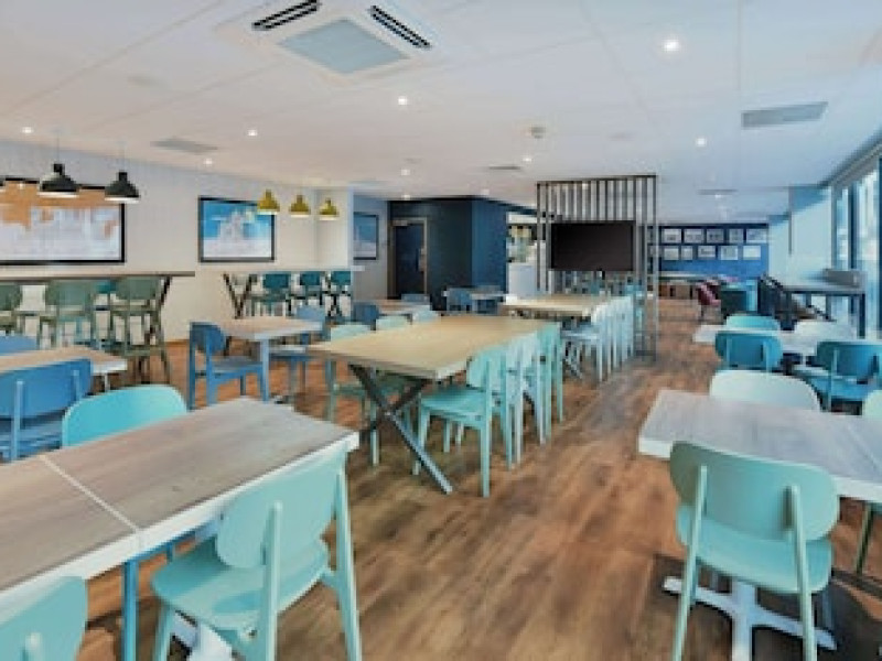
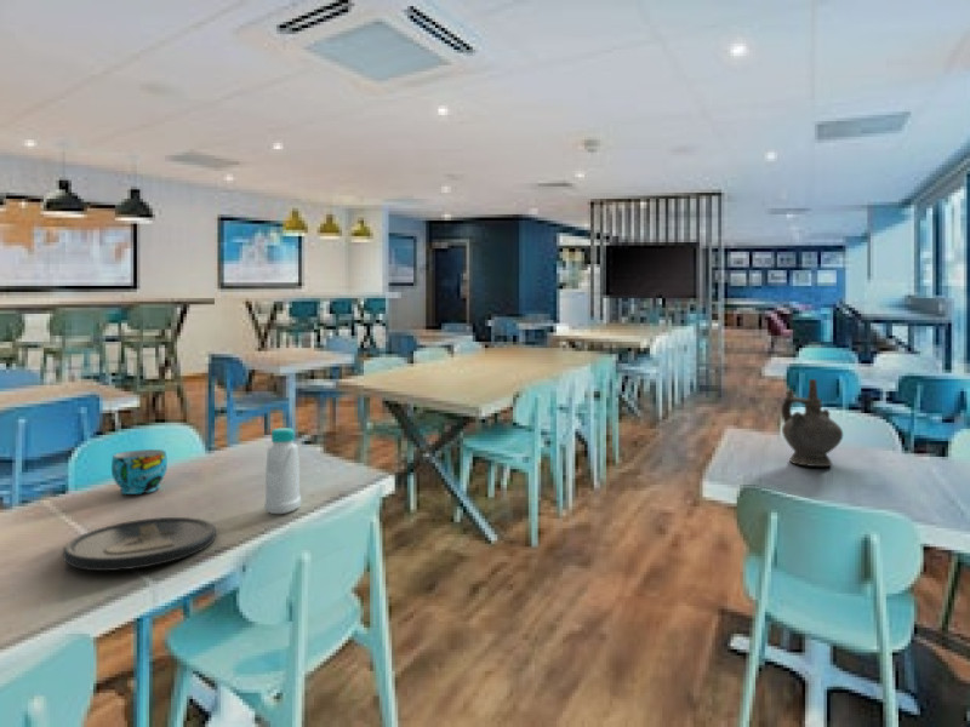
+ ceremonial vessel (809, 420)
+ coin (143, 540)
+ cup (138, 471)
+ bottle (283, 469)
